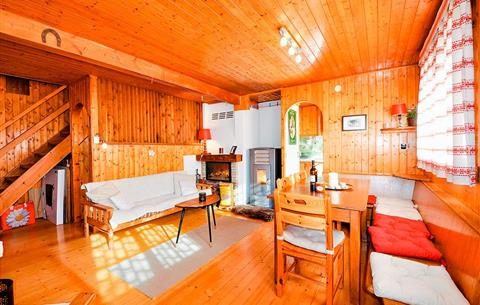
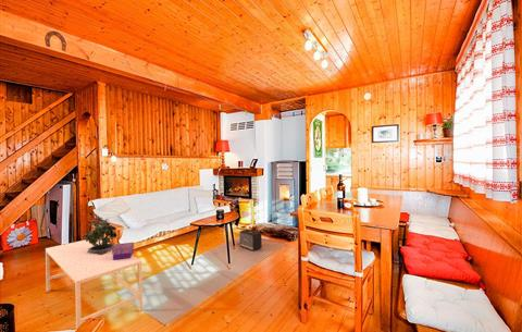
+ potted plant (100, 233)
+ speaker (250, 239)
+ coffee table (90, 276)
+ decorative box (123, 250)
